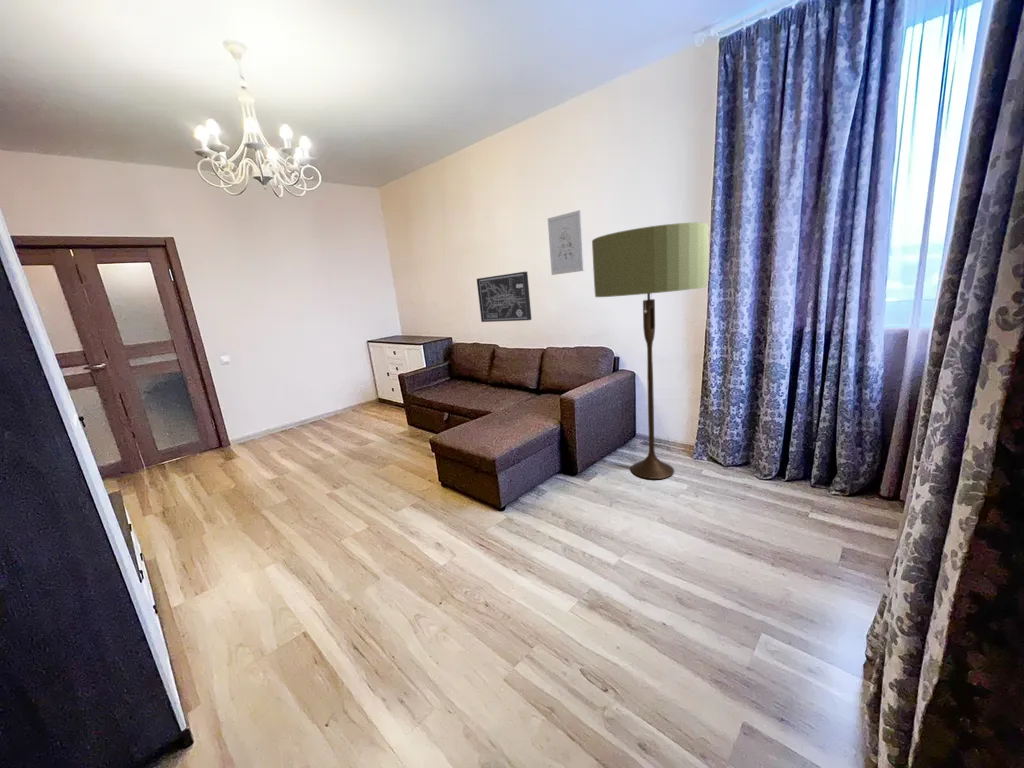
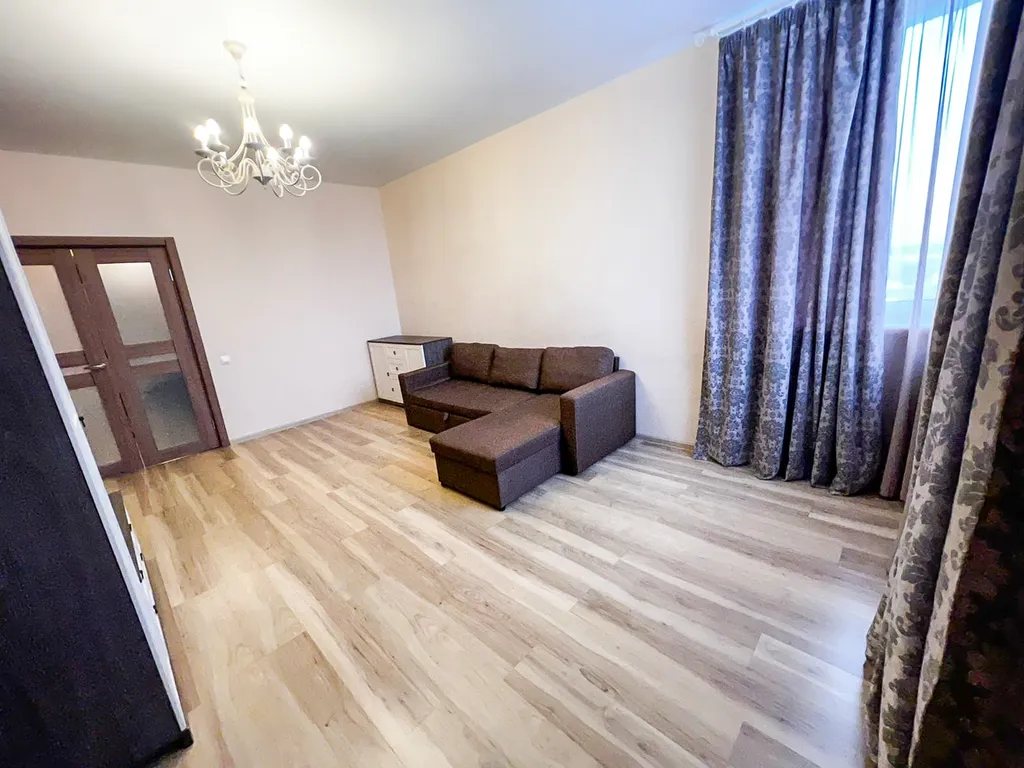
- wall art (502, 298)
- wall art (565, 244)
- floor lamp (649, 358)
